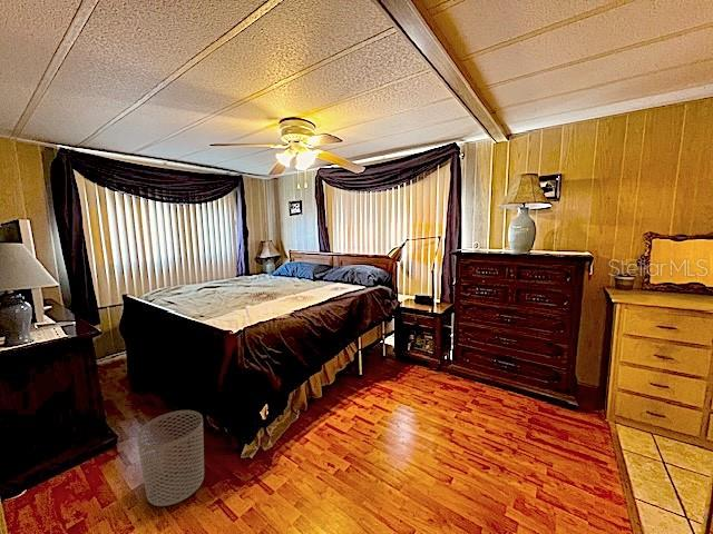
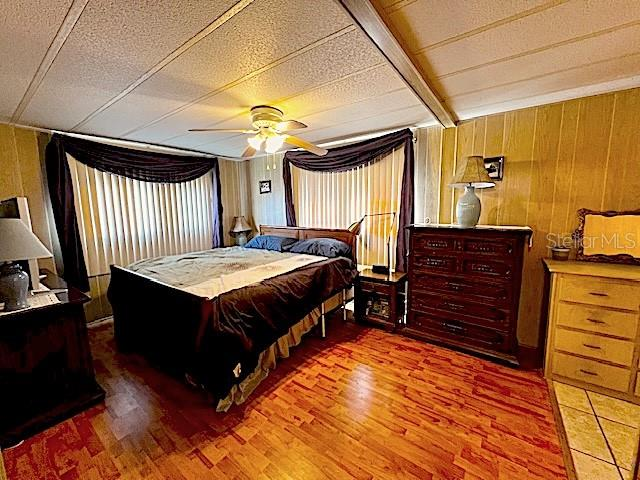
- waste bin (174, 455)
